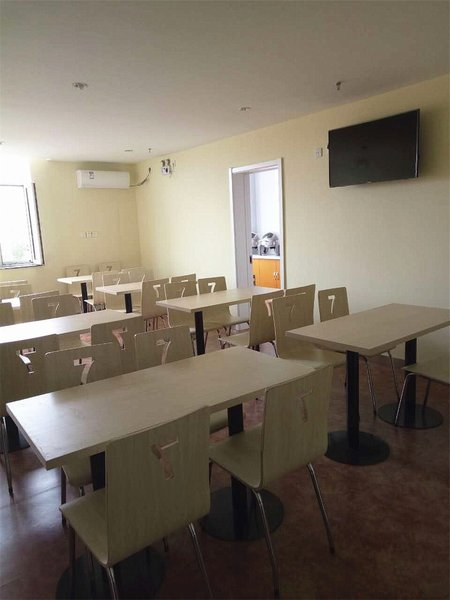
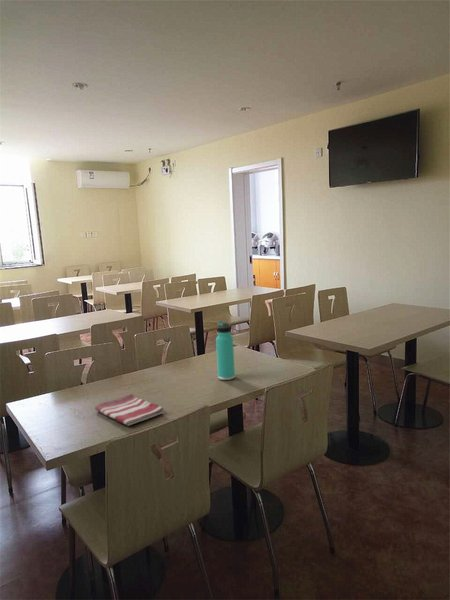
+ dish towel (129, 408)
+ thermos bottle (225, 350)
